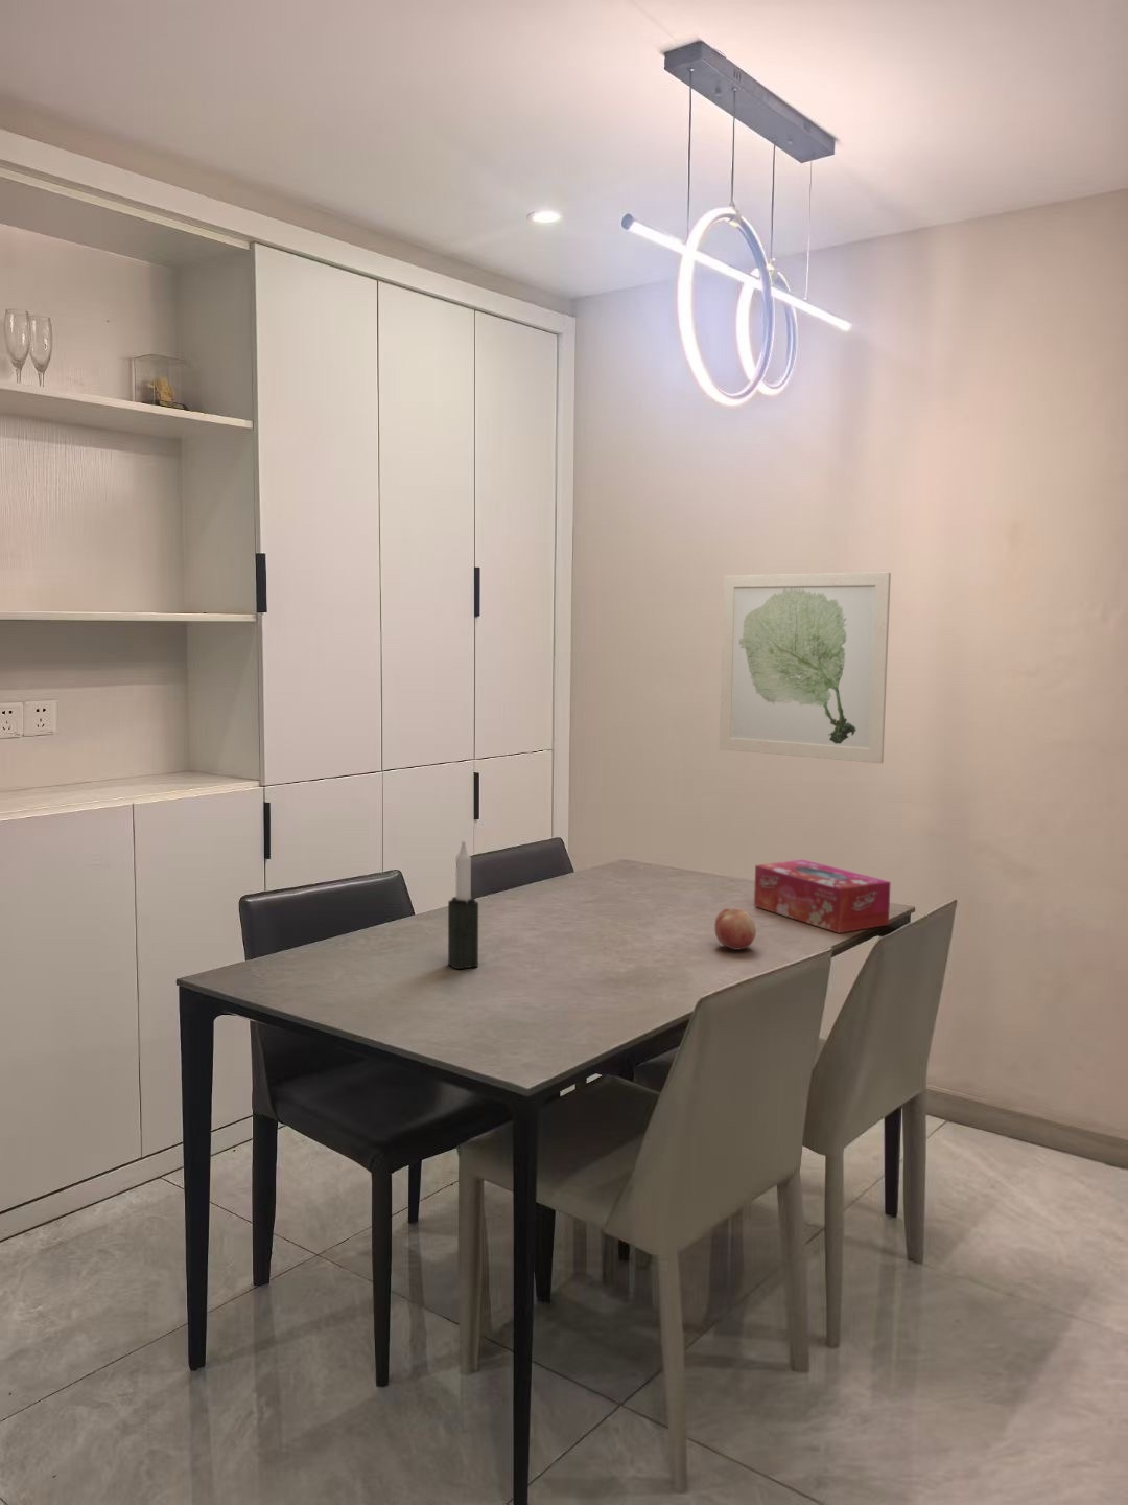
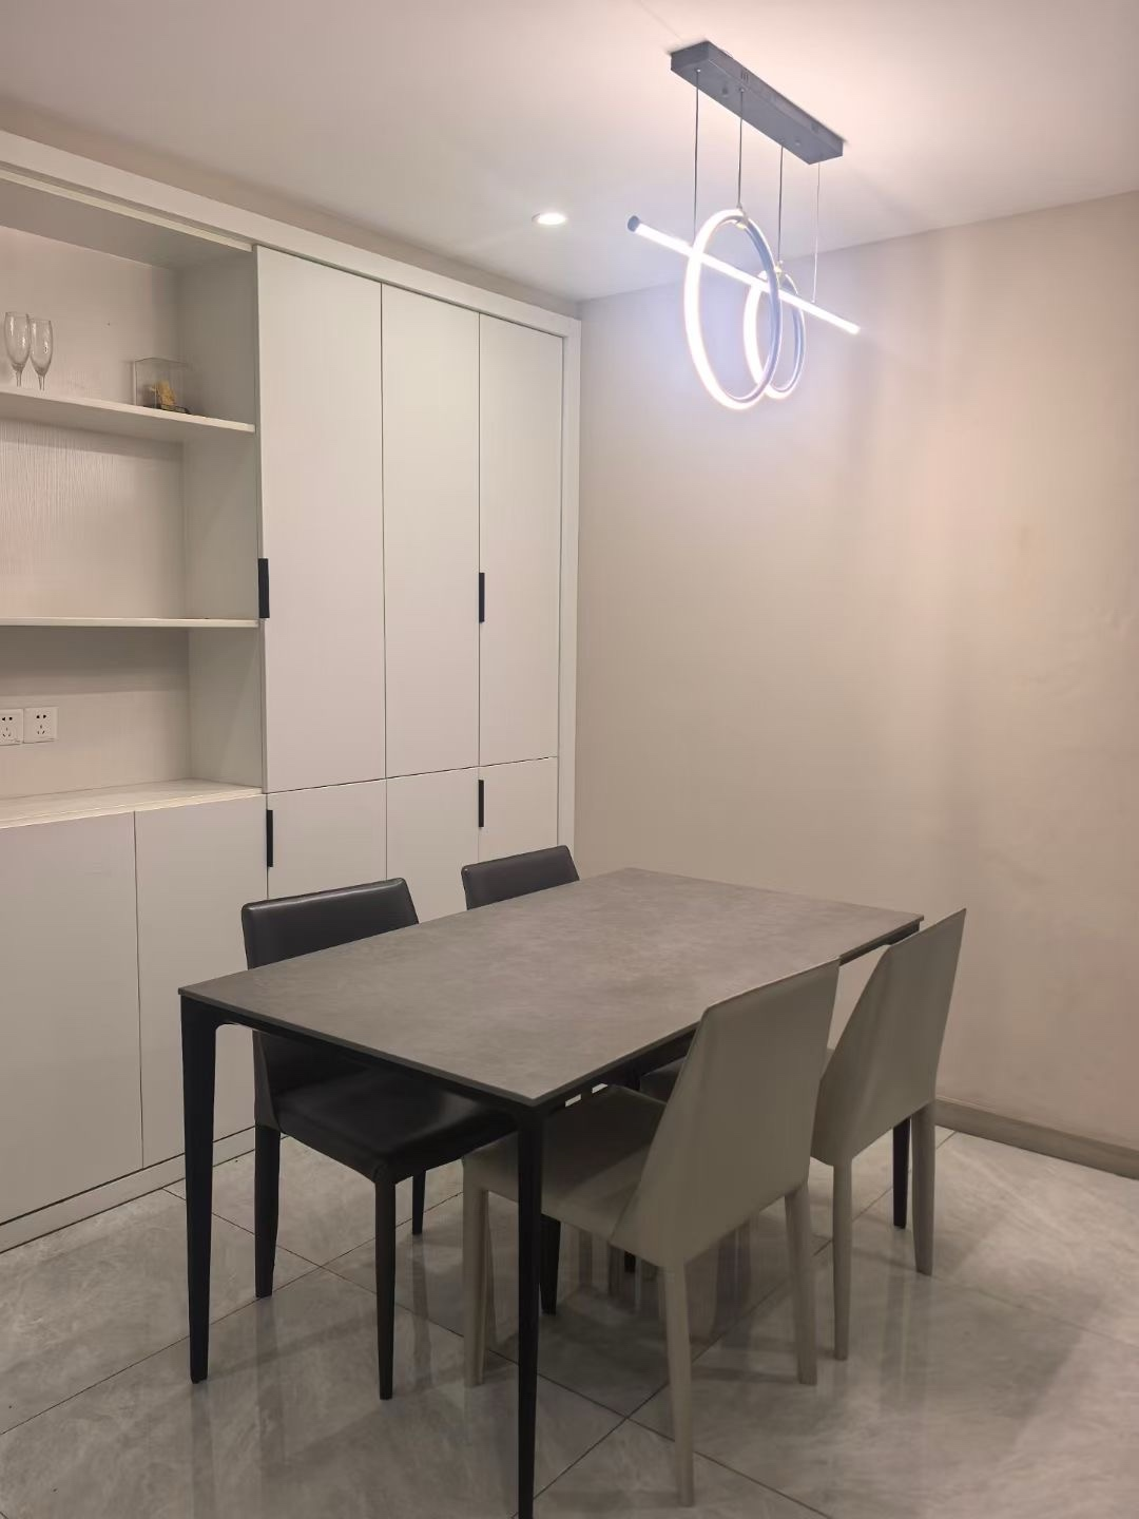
- tissue box (820, 894)
- fruit (735, 929)
- wall art (800, 665)
- candle (462, 903)
